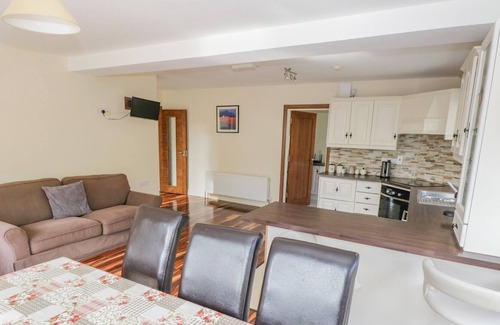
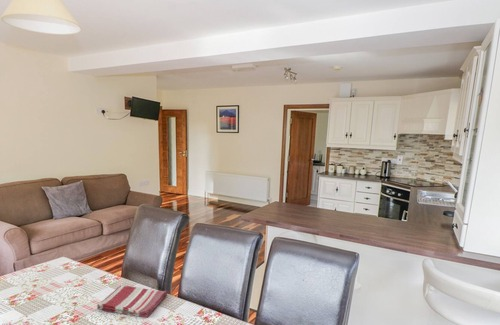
+ dish towel (133, 299)
